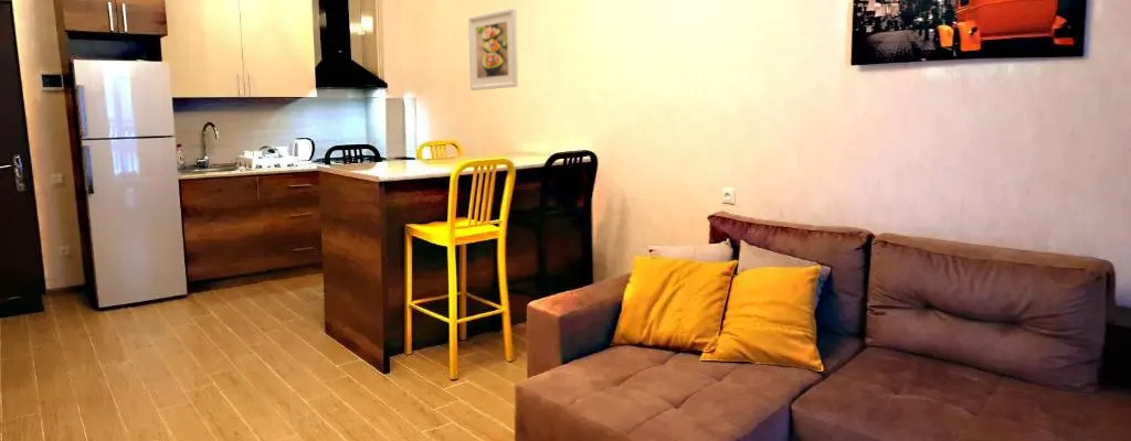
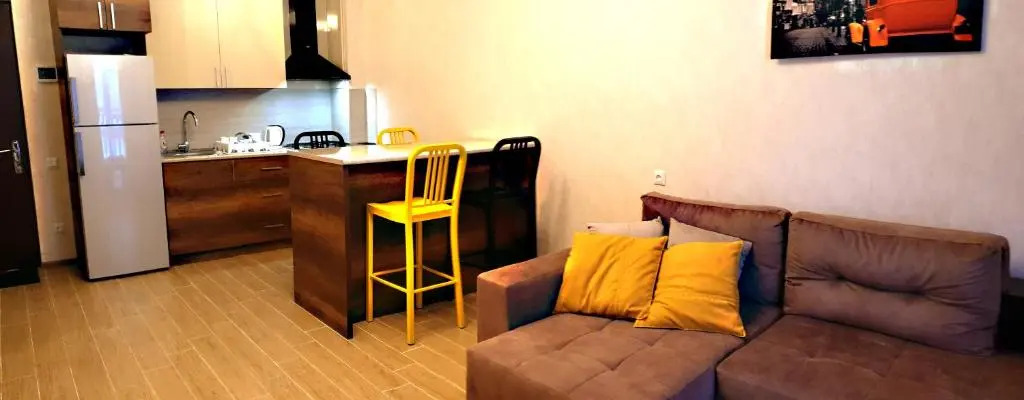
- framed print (491, 51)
